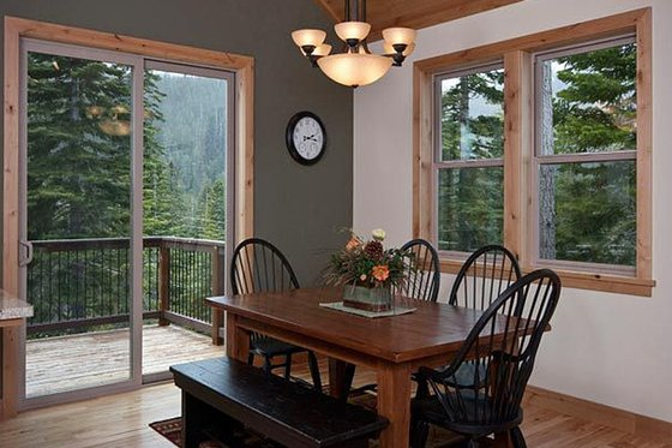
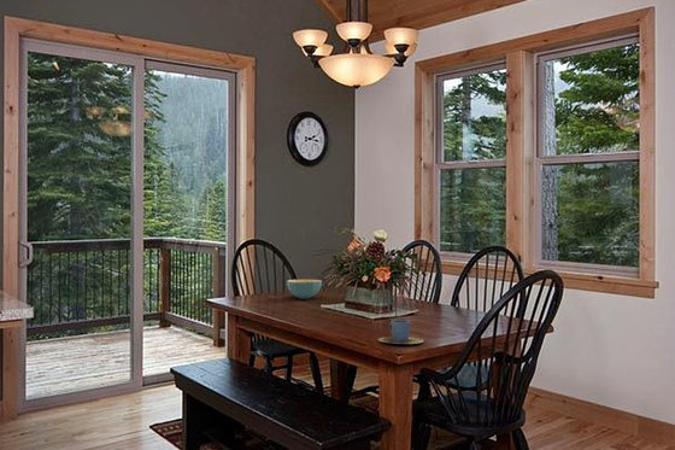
+ cup (400, 331)
+ cereal bowl (304, 288)
